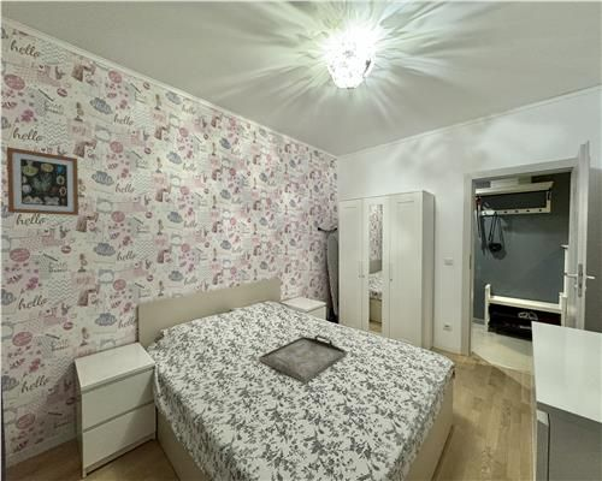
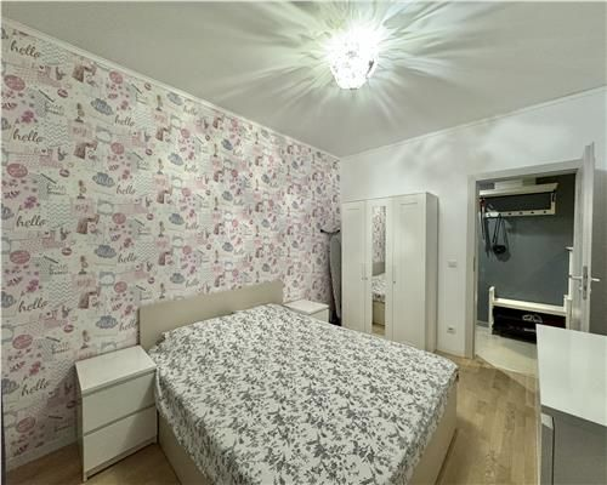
- serving tray (303, 351)
- wall art (45, 183)
